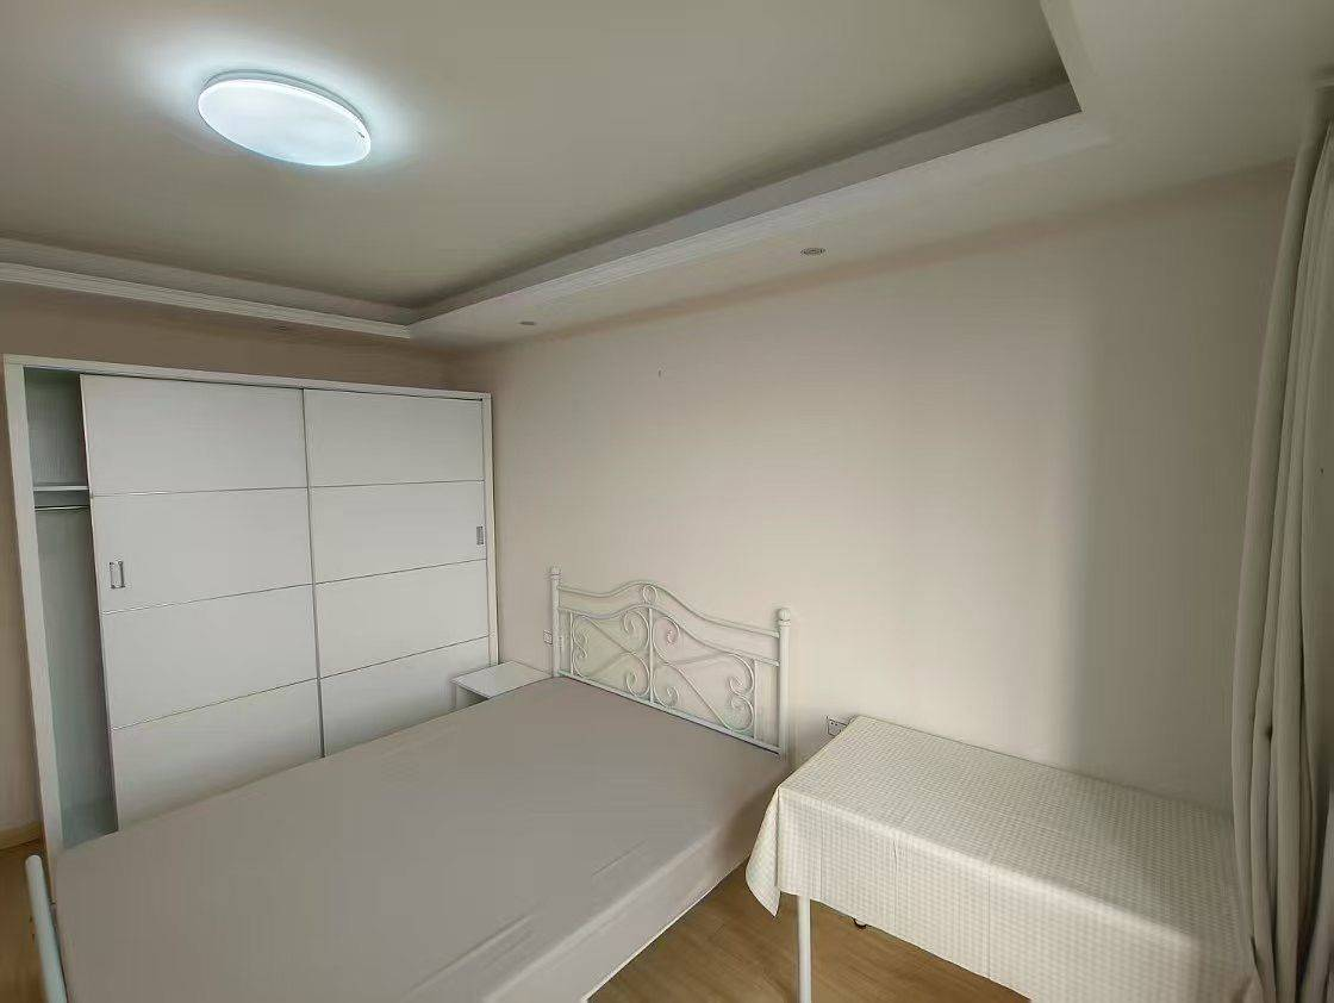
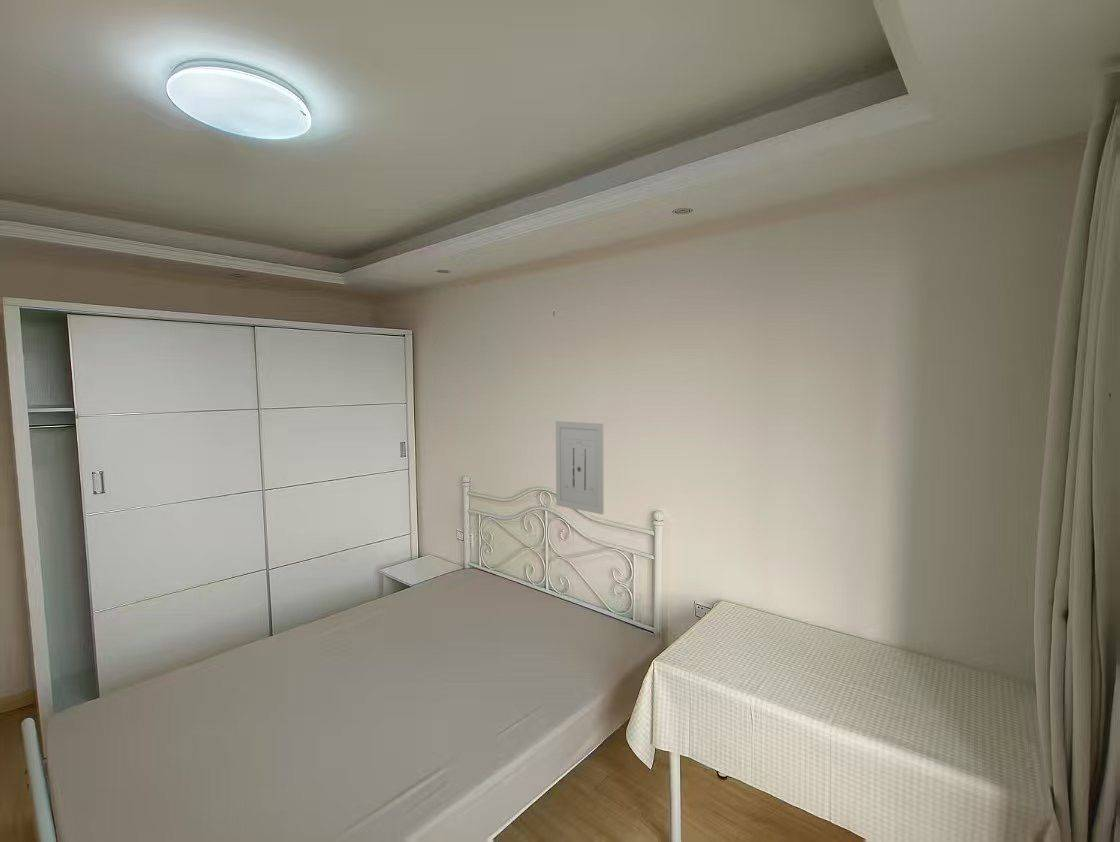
+ wall art (578, 466)
